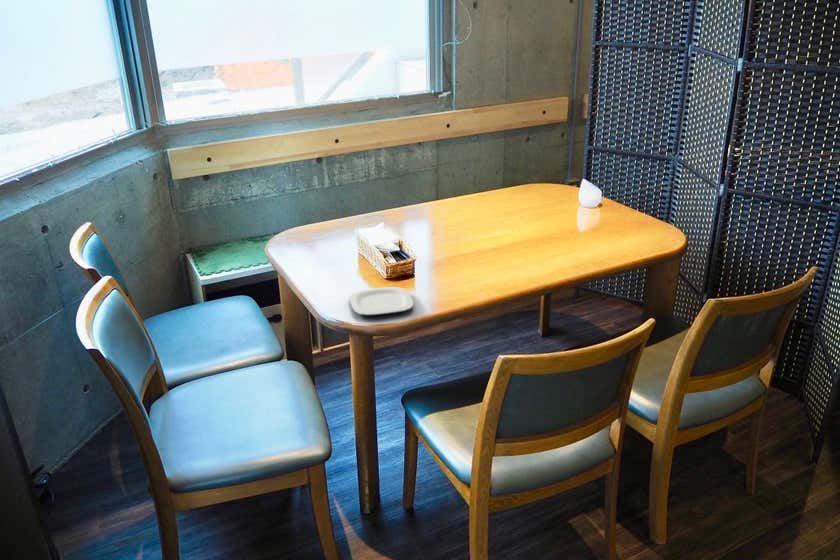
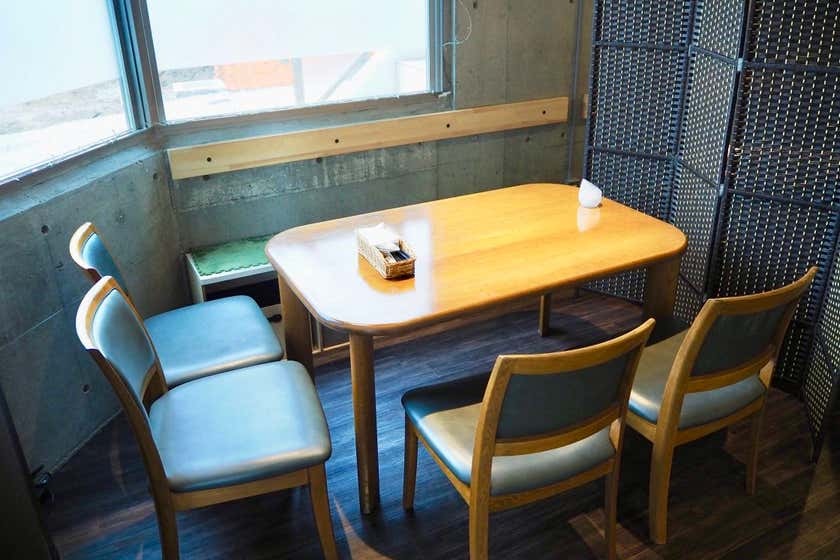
- plate (381, 302)
